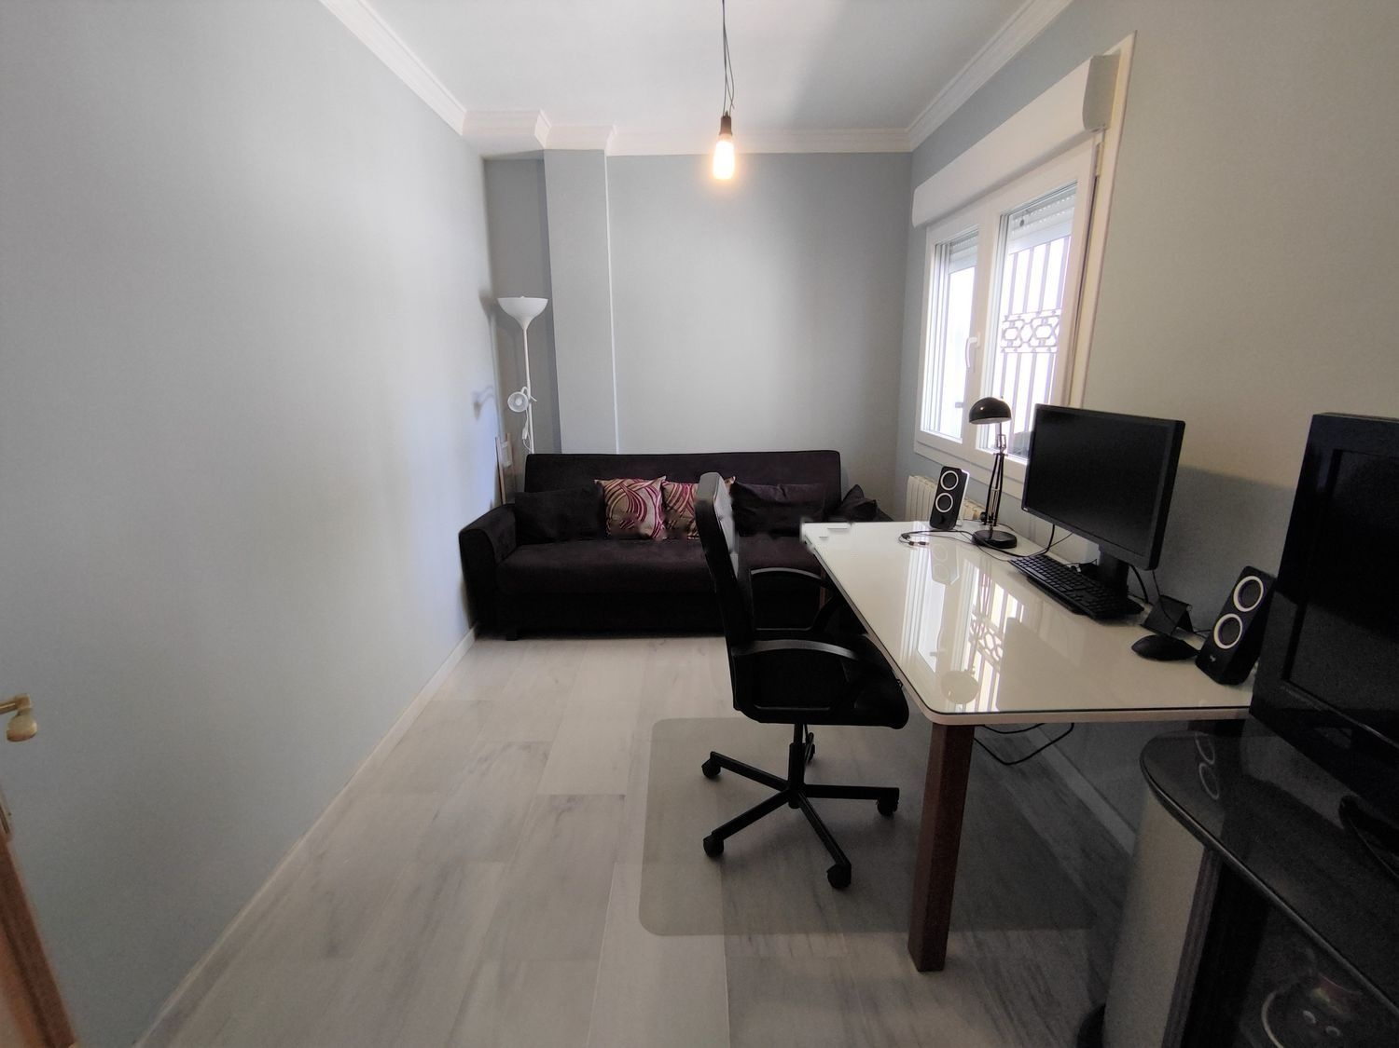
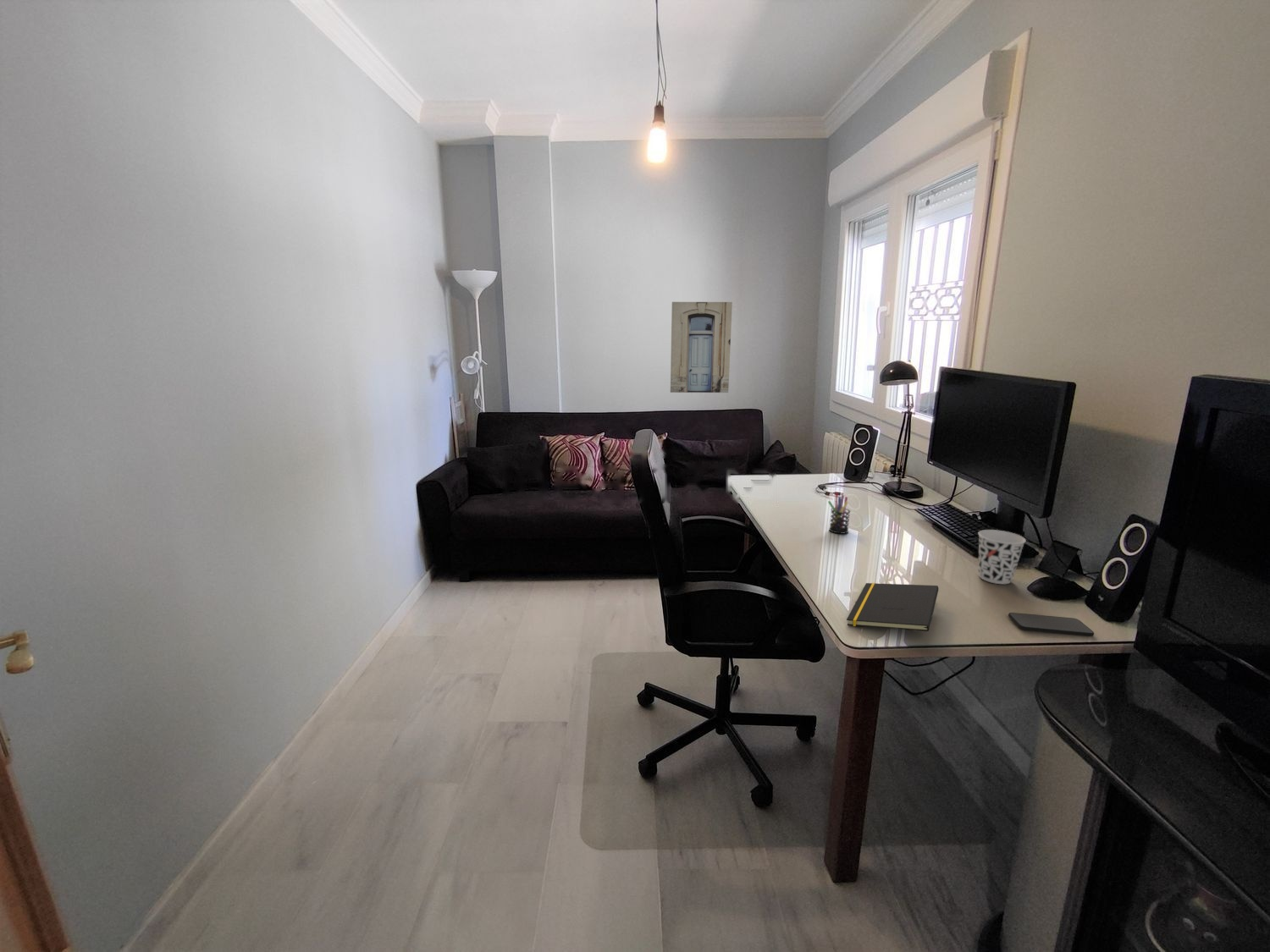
+ wall art (700, 348)
+ pen holder (837, 512)
+ smartphone (1049, 624)
+ cup (997, 557)
+ notepad (894, 604)
